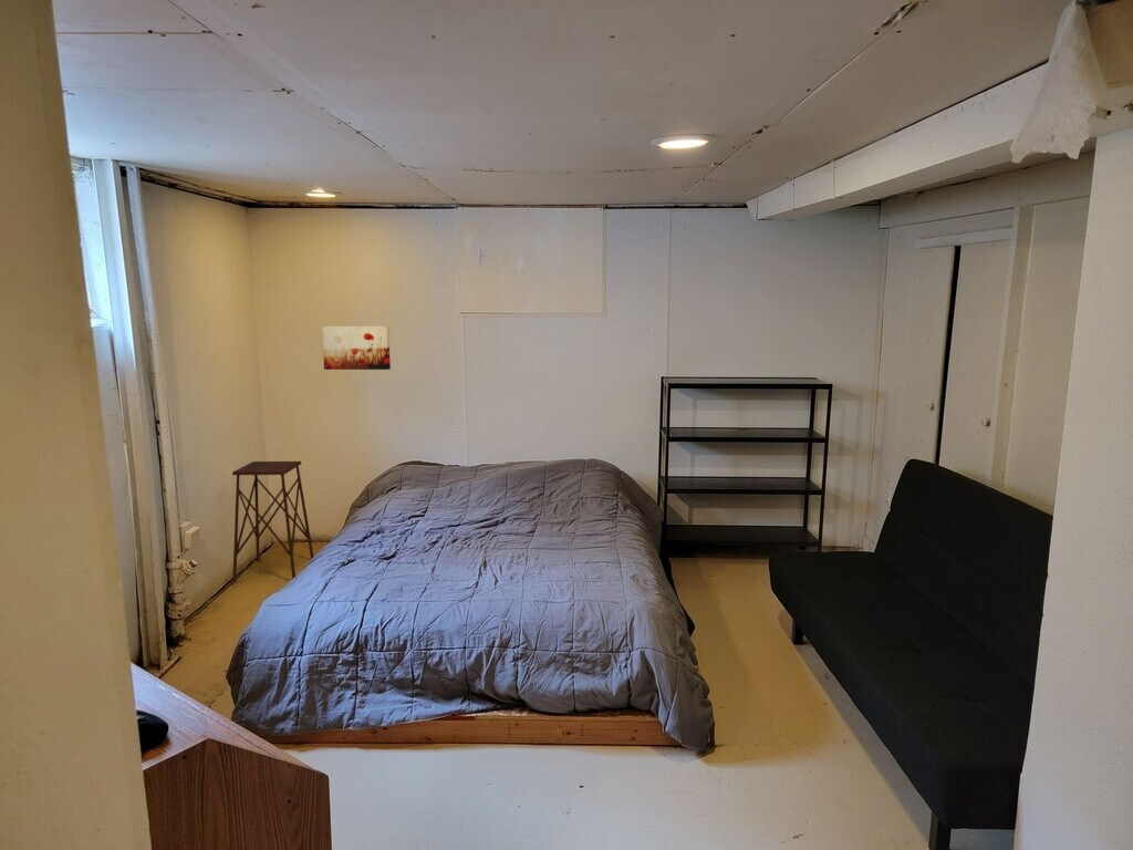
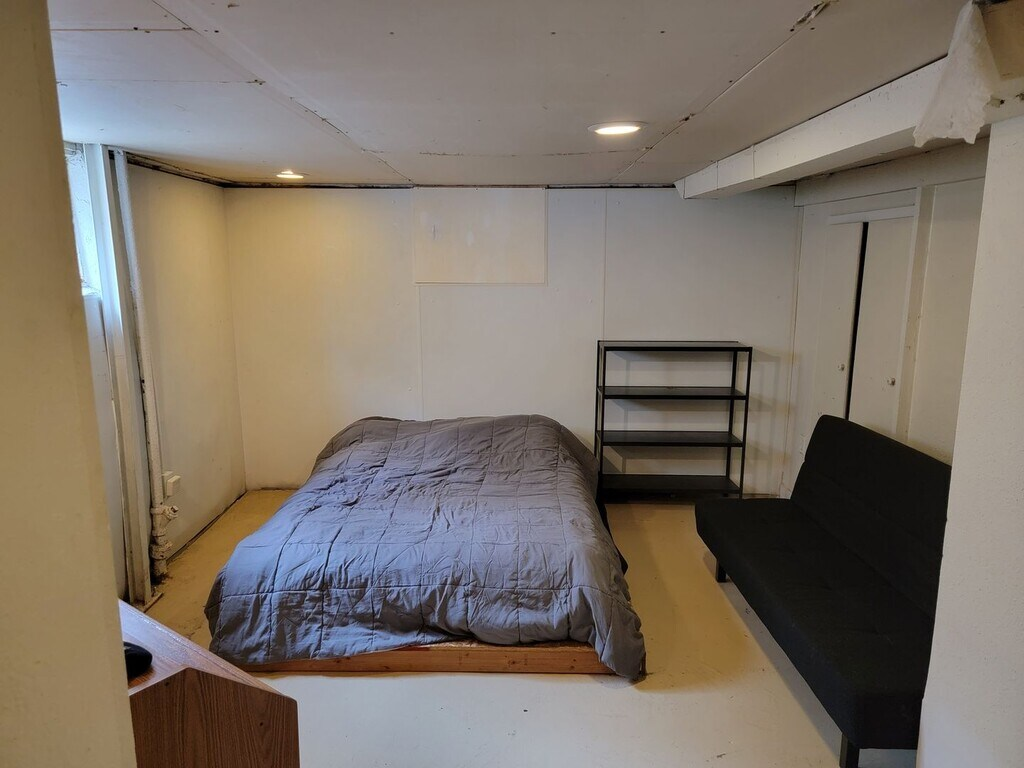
- side table (271, 519)
- wall art (356, 348)
